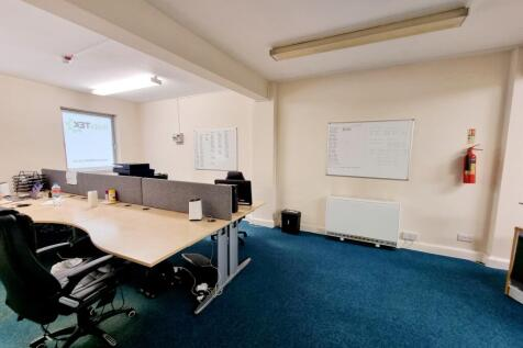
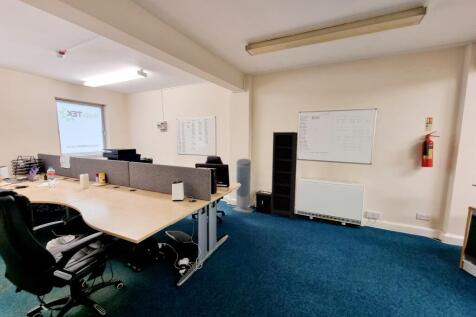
+ bookcase (284, 174)
+ air purifier (243, 184)
